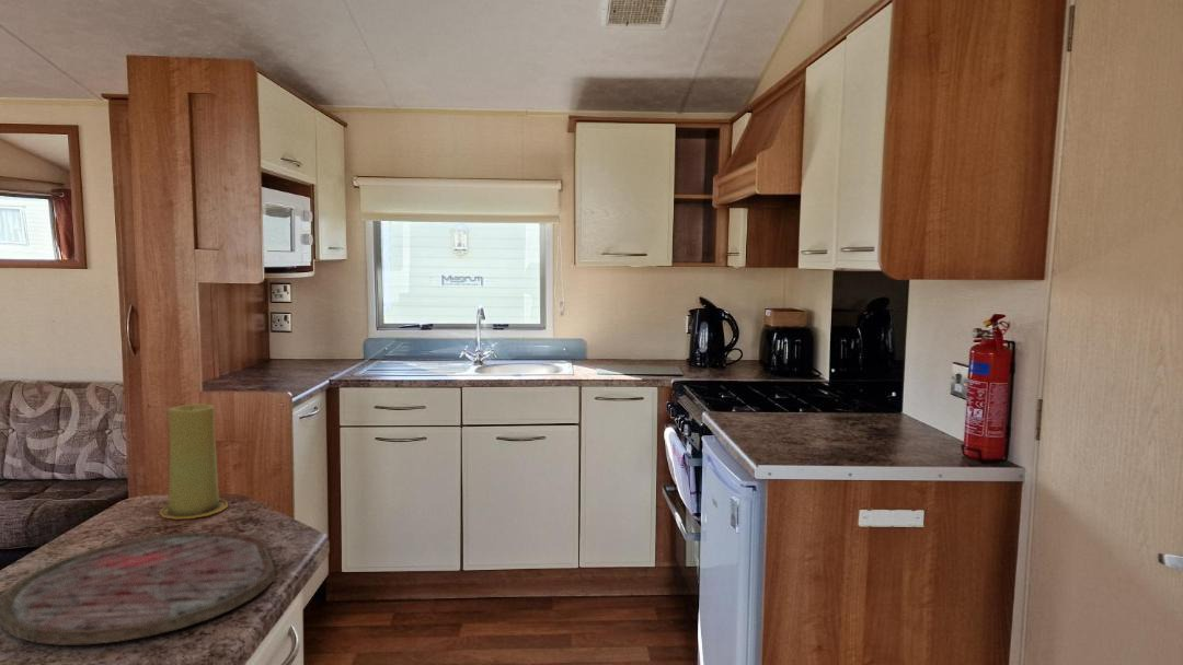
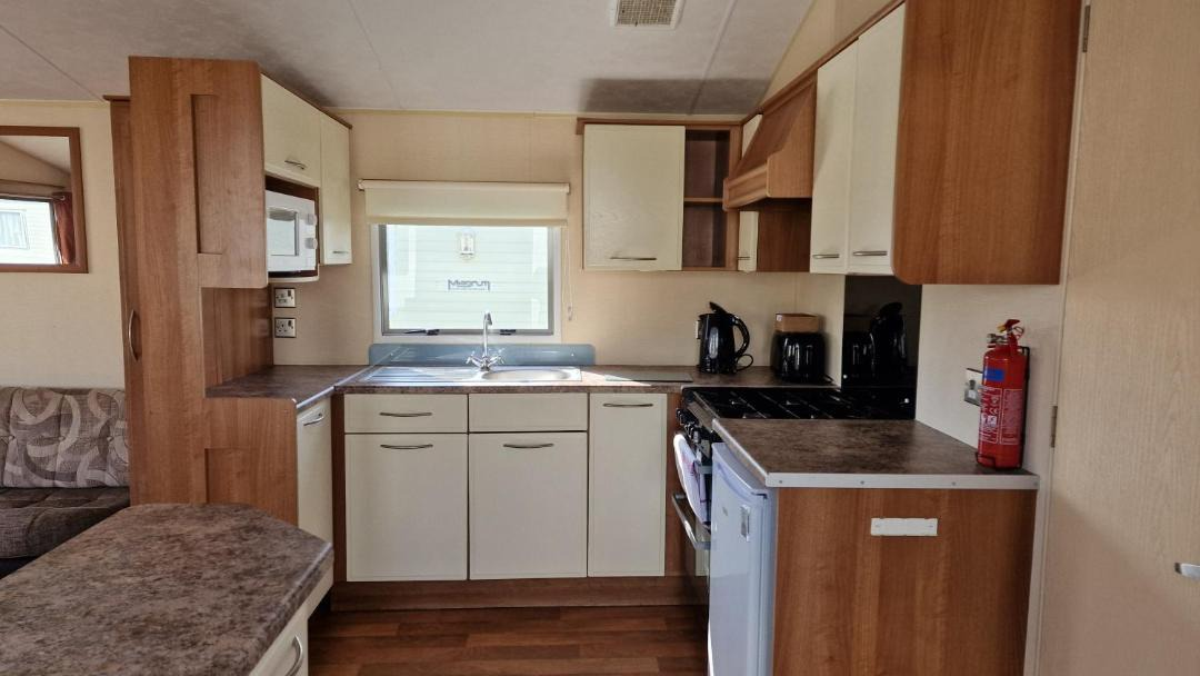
- candle (193, 457)
- cutting board (151, 579)
